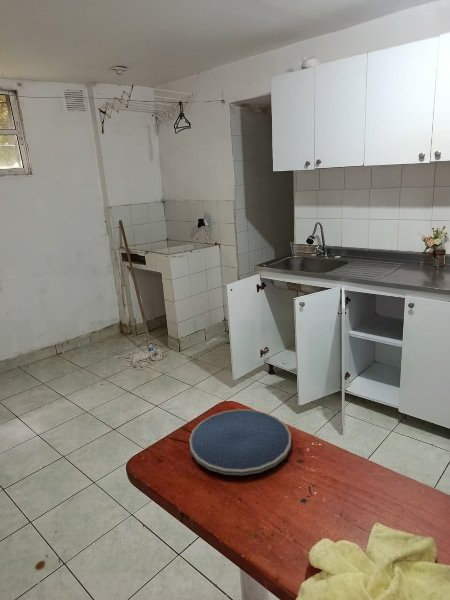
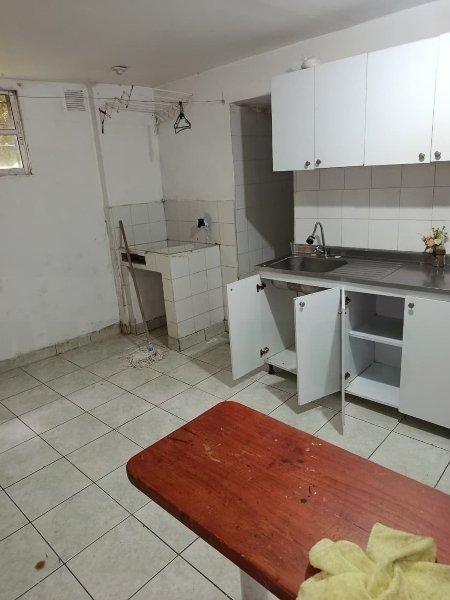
- plate (240, 439)
